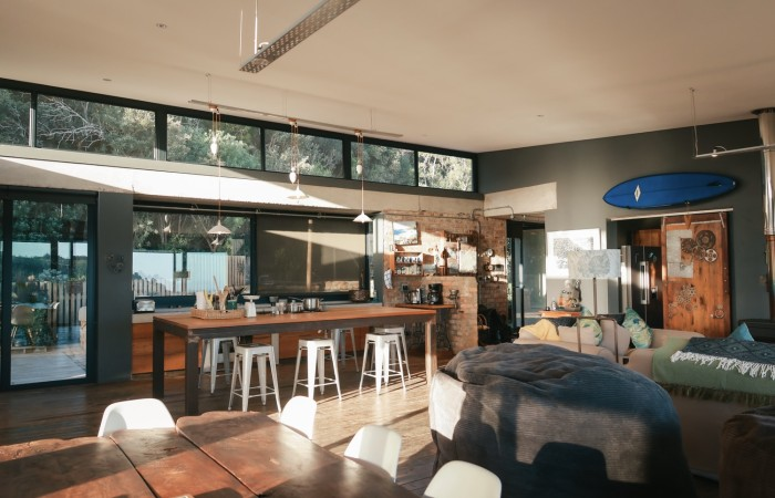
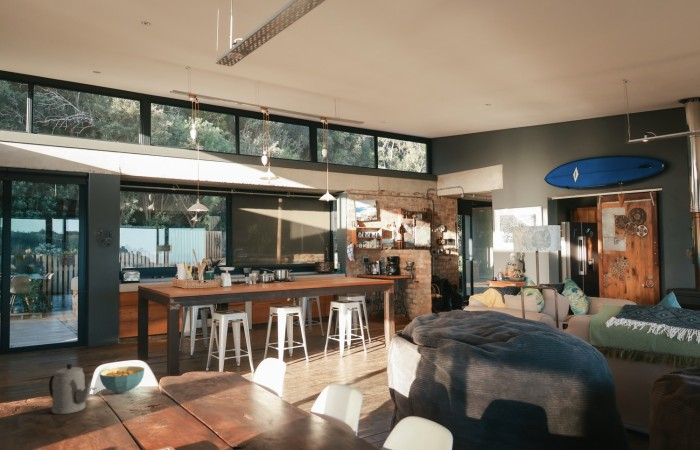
+ teapot (70, 386)
+ cereal bowl (122, 381)
